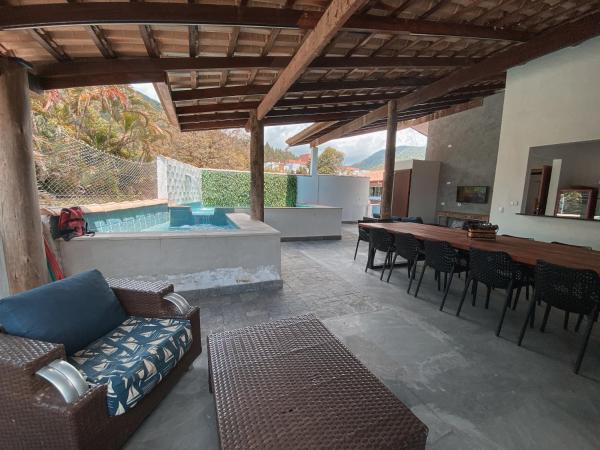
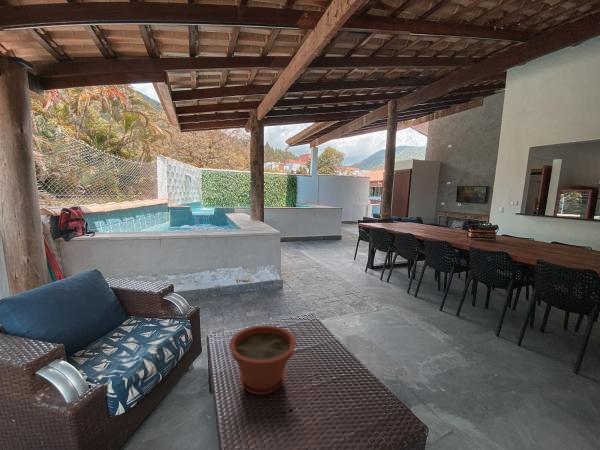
+ plant pot (262, 362)
